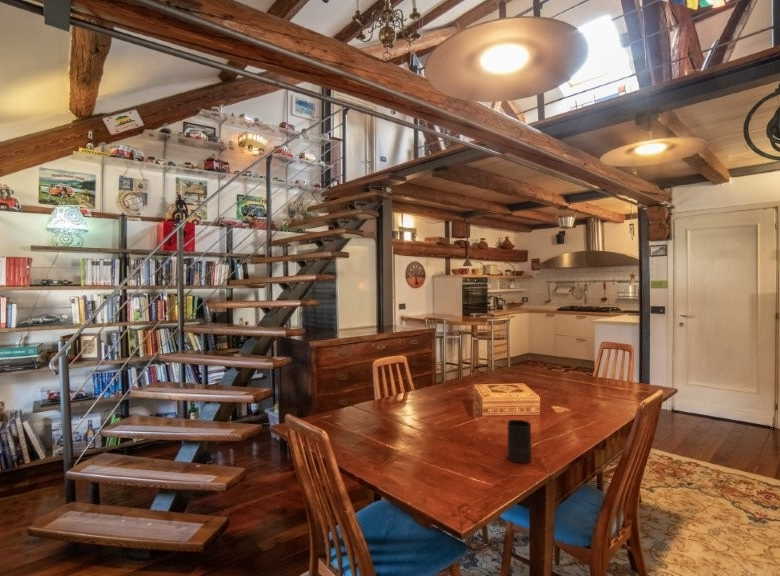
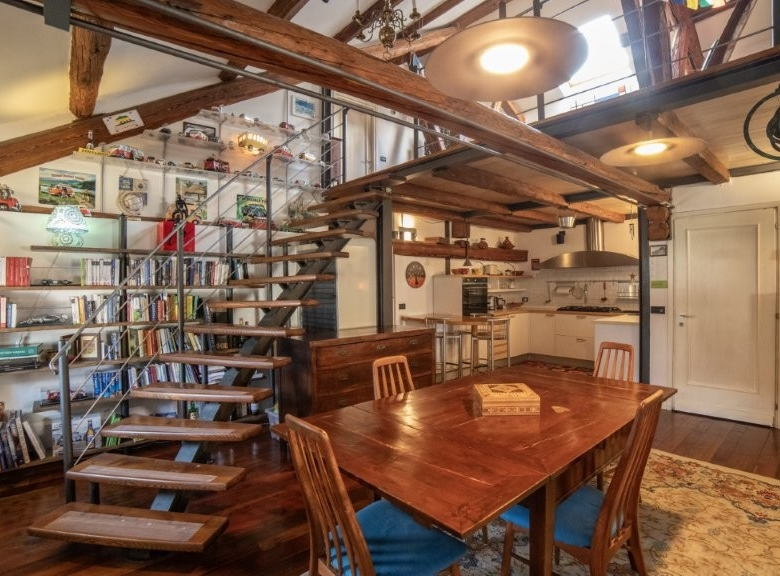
- cup (519, 440)
